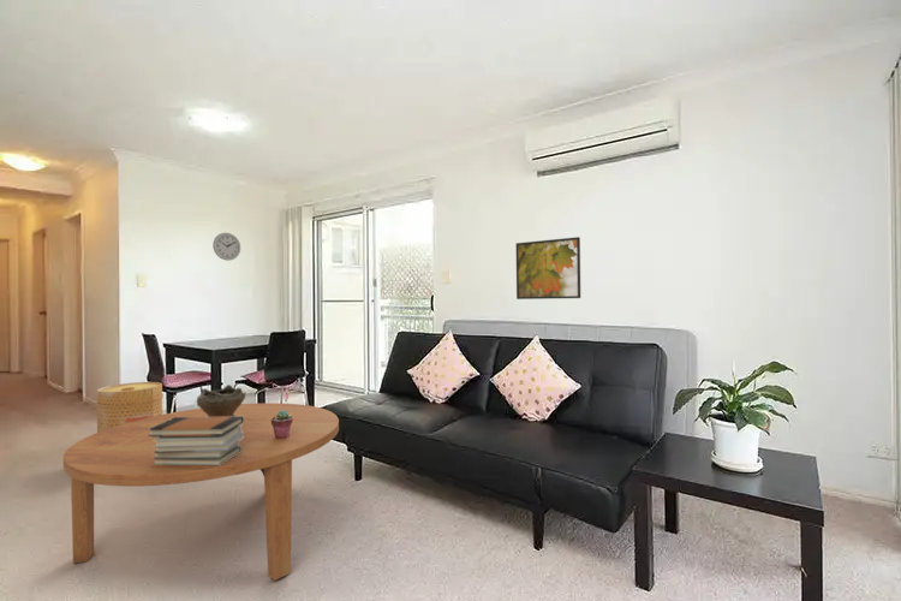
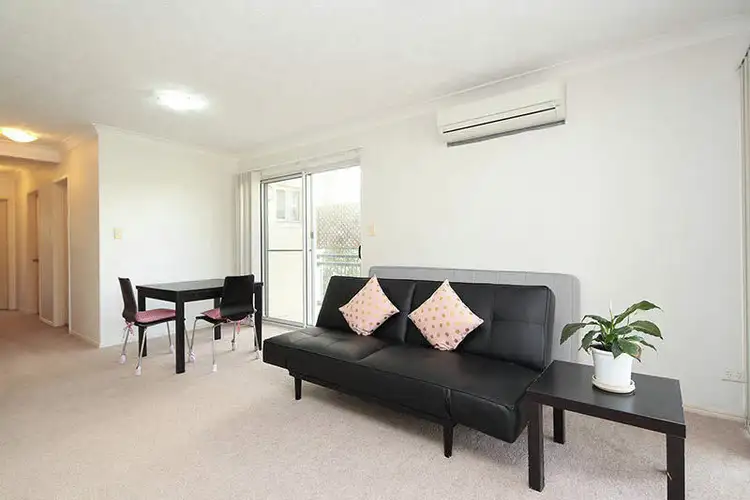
- basket (131, 421)
- coffee table (217, 477)
- book stack (198, 439)
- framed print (547, 269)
- potted succulent (281, 422)
- decorative bowl (221, 411)
- wall clock (227, 246)
